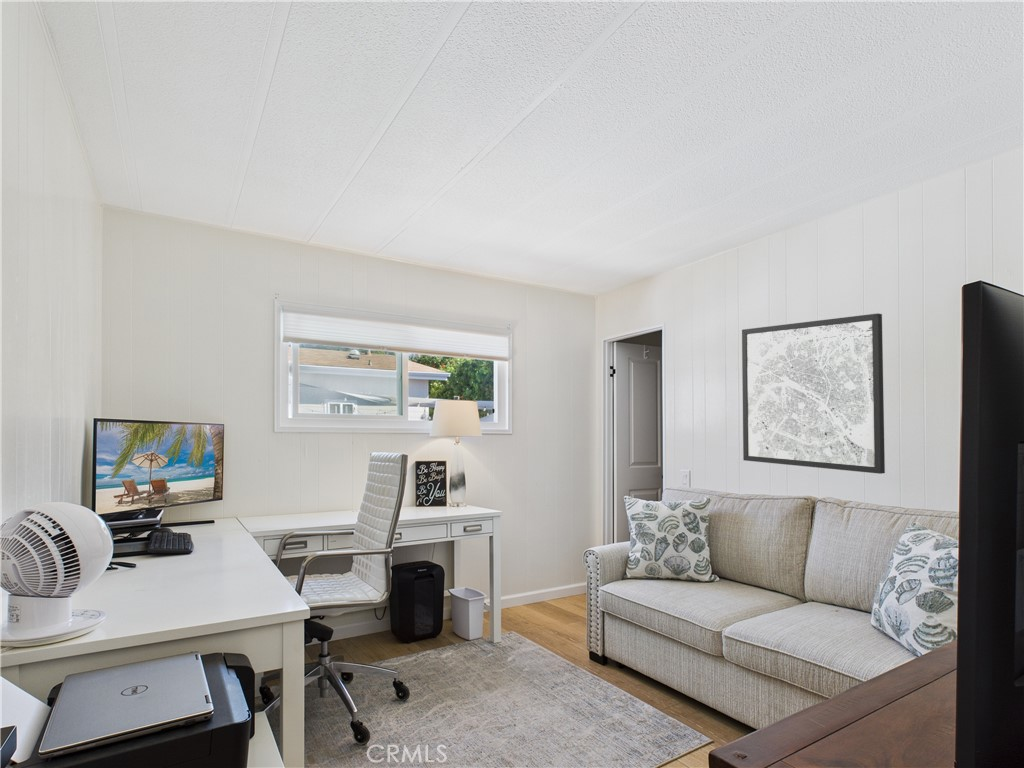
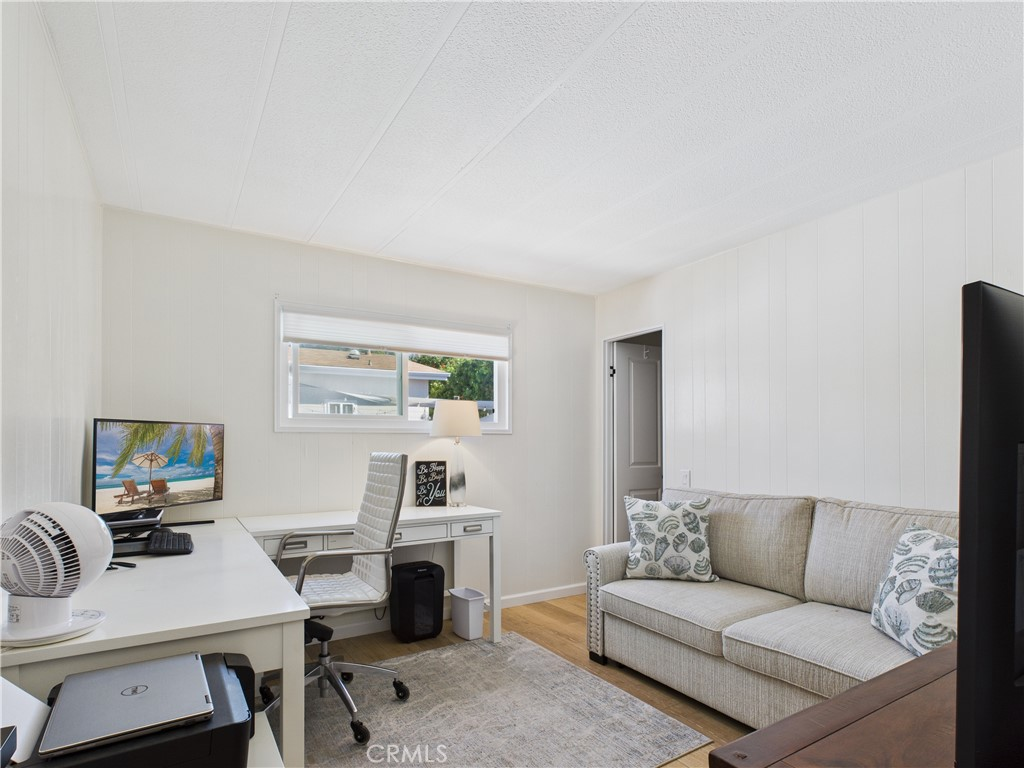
- wall art (806, 394)
